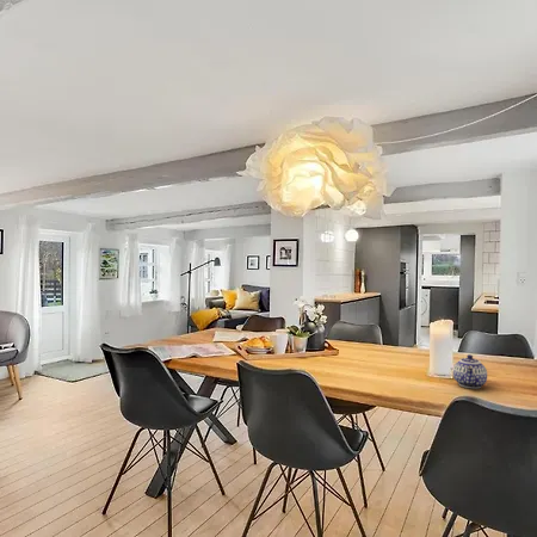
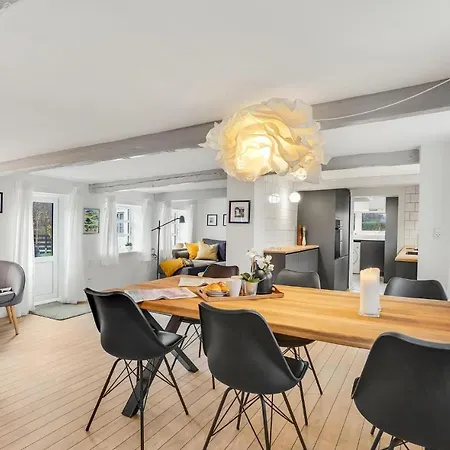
- teapot (469, 370)
